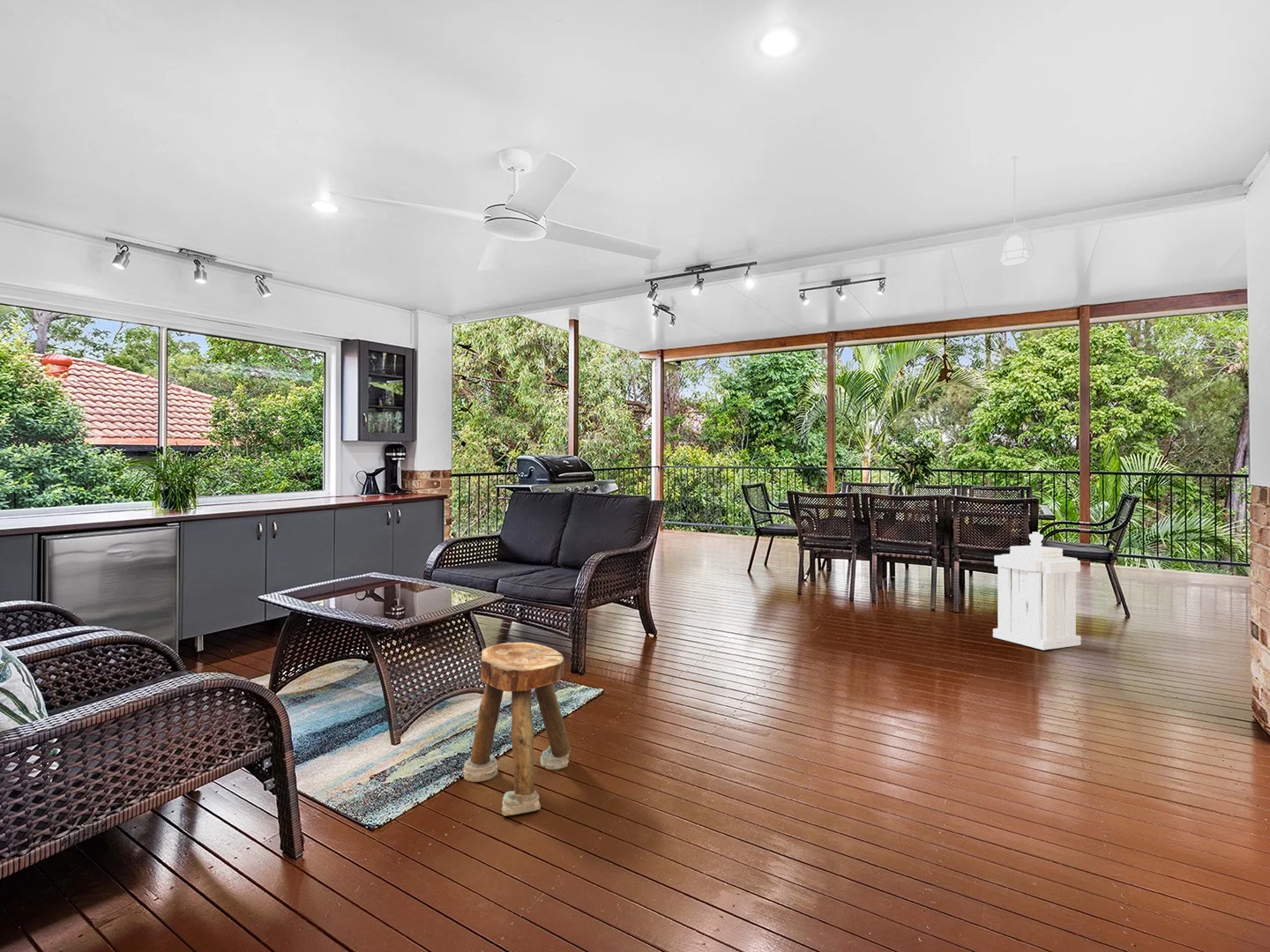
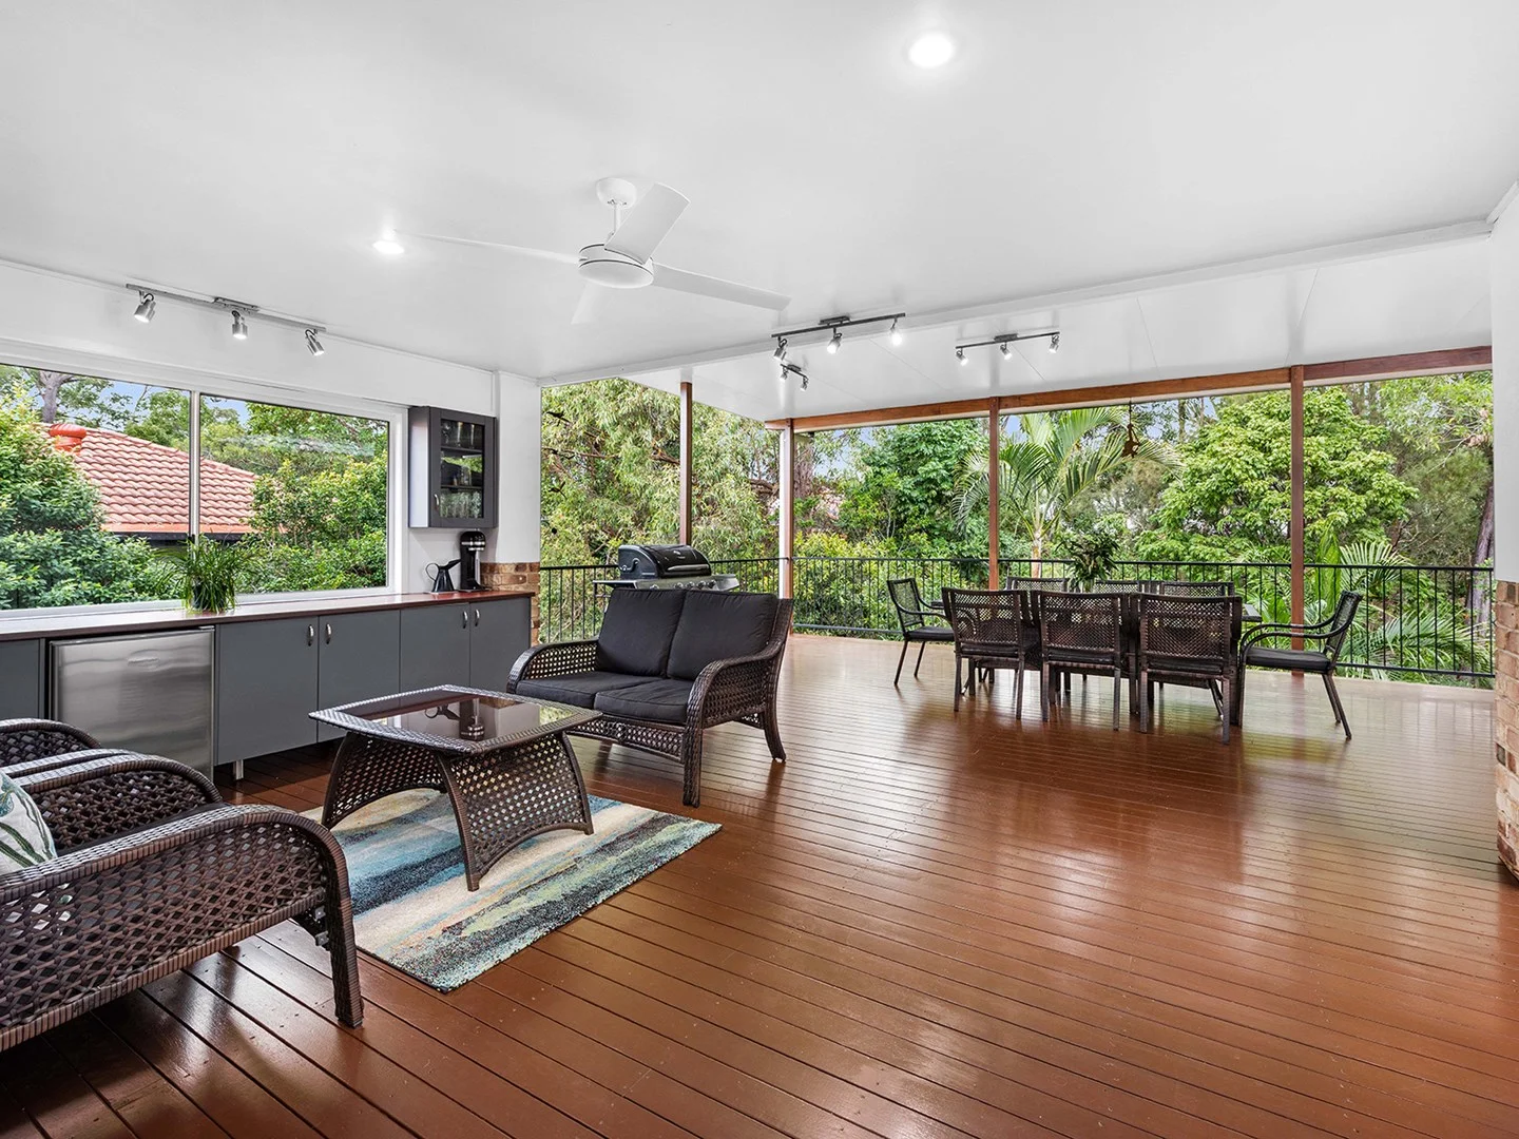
- pendant lamp (1014, 209)
- lantern (1035, 586)
- stool (524, 717)
